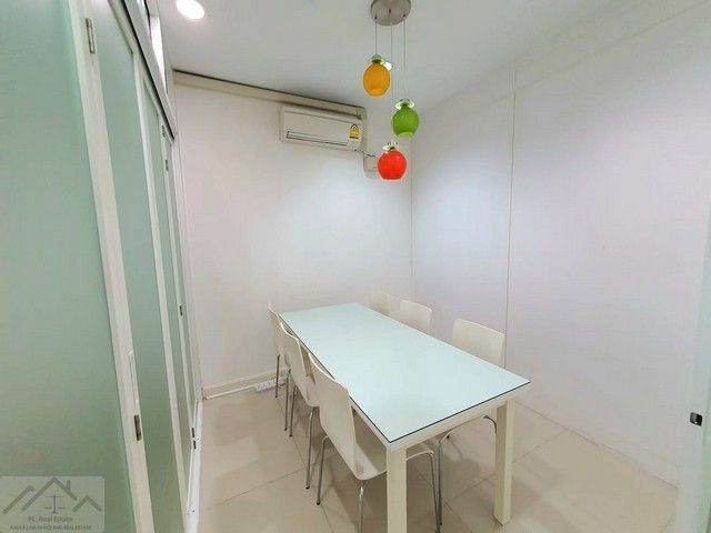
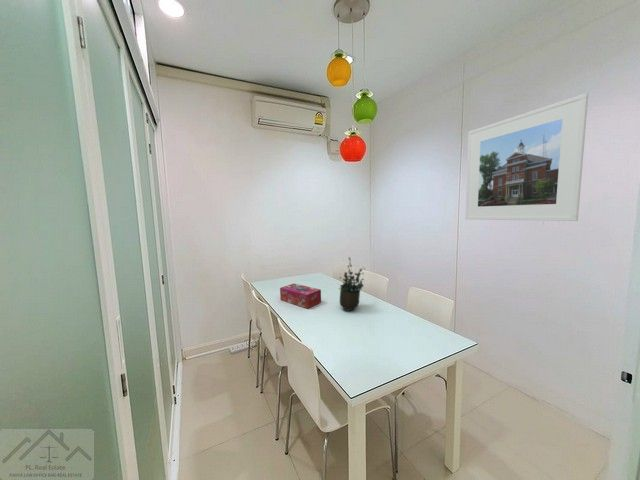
+ tissue box (300, 294)
+ potted plant (351, 284)
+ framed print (514, 169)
